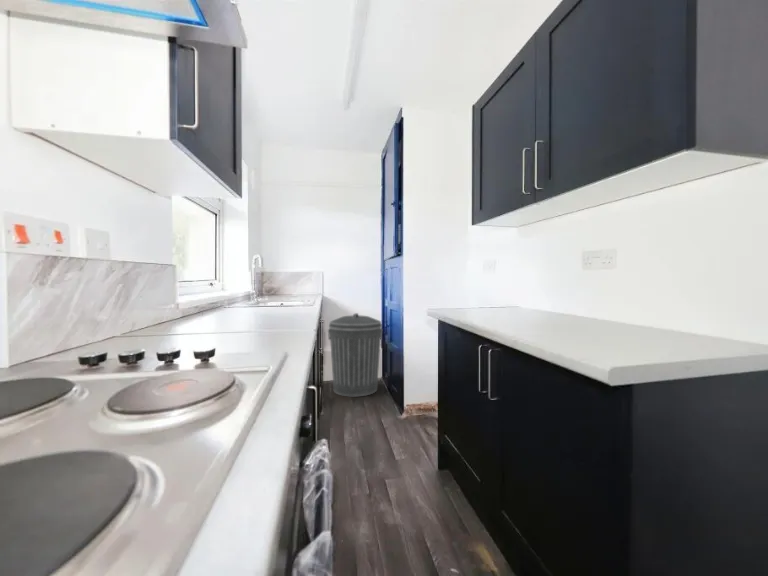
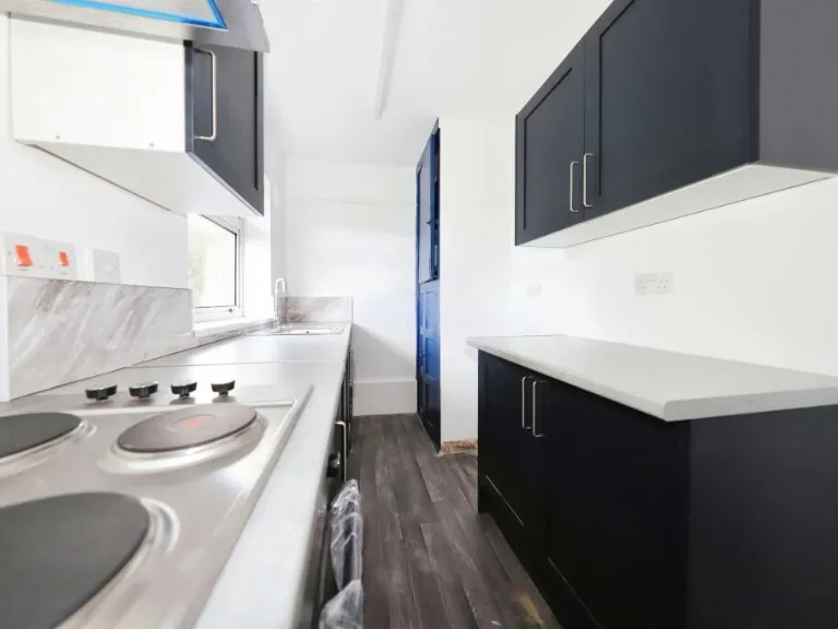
- trash can (355, 351)
